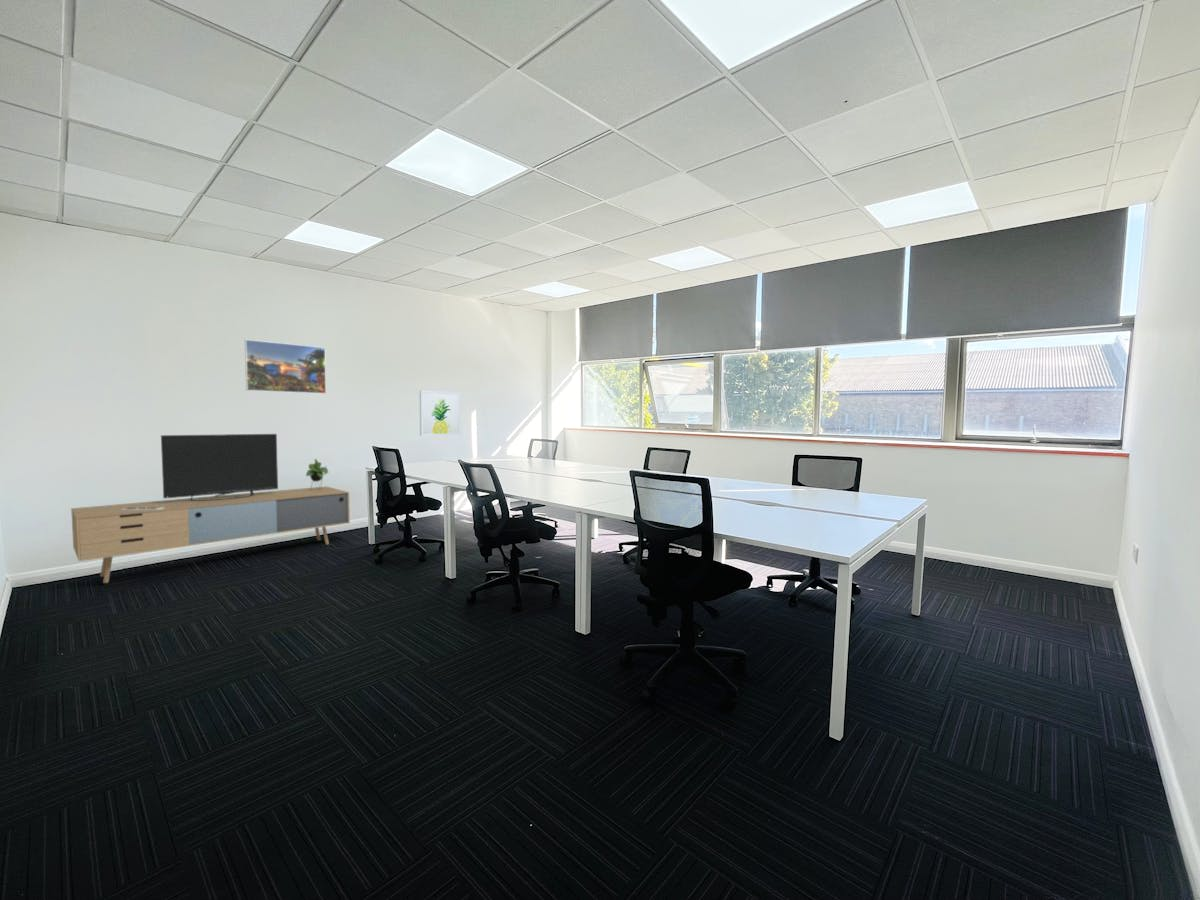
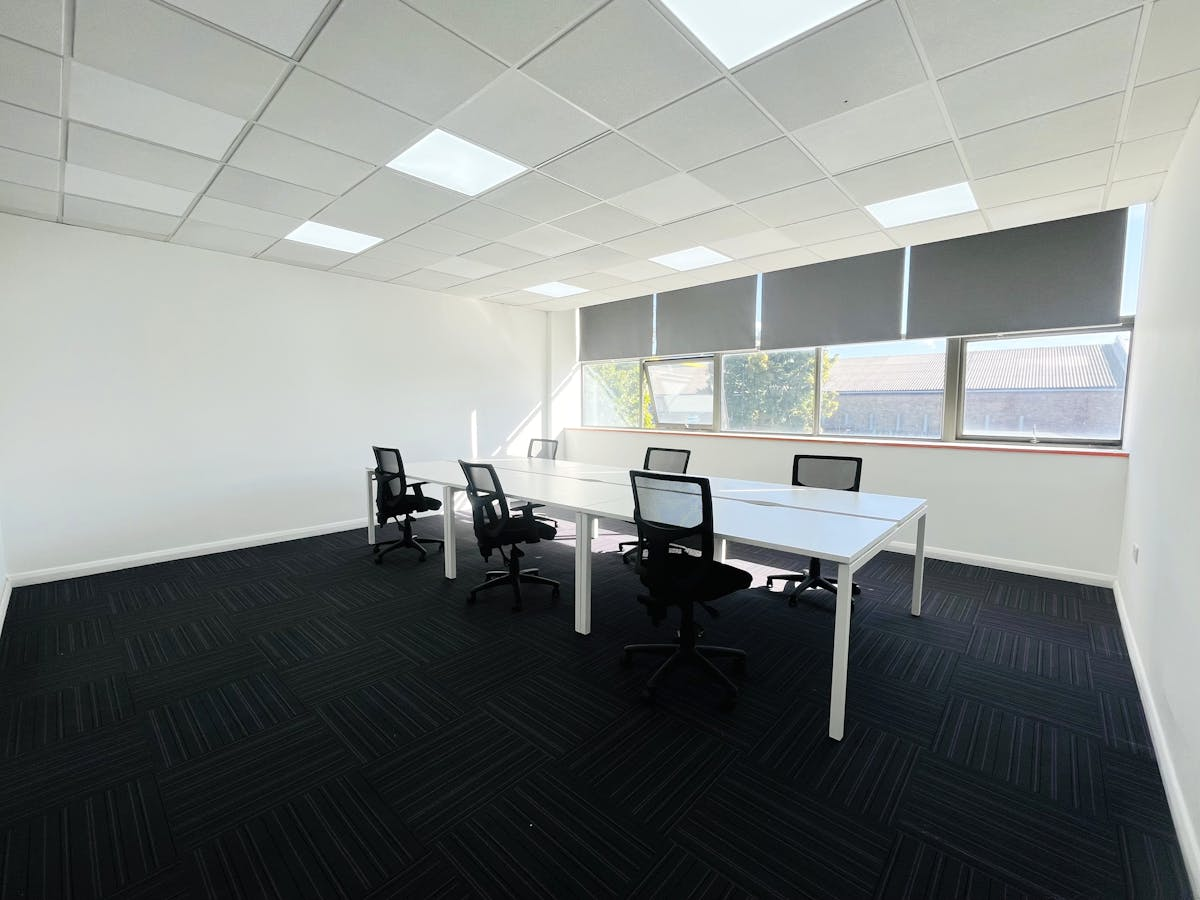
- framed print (287, 368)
- wall art (440, 413)
- media console (225, 497)
